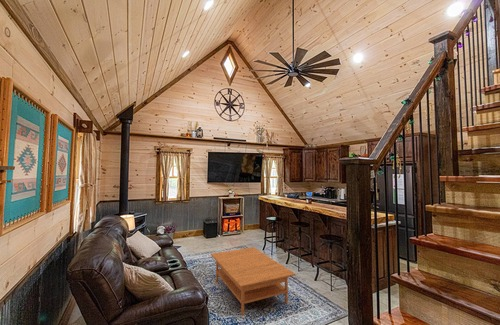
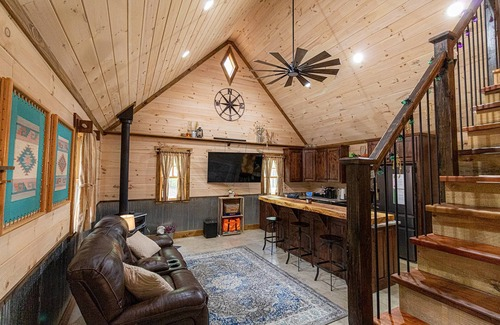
- coffee table (248, 276)
